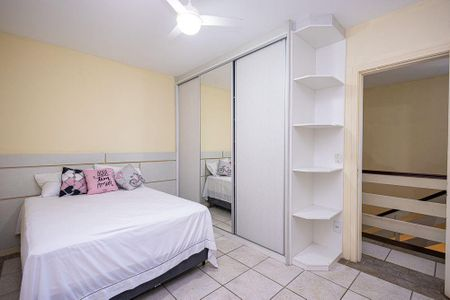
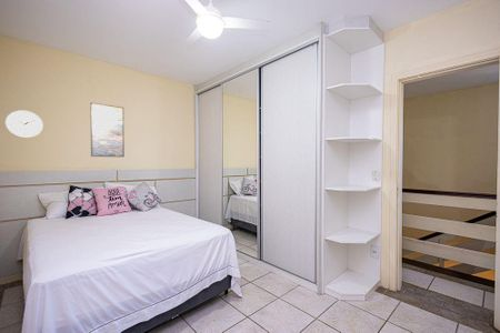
+ wall clock (24, 123)
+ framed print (108, 131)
